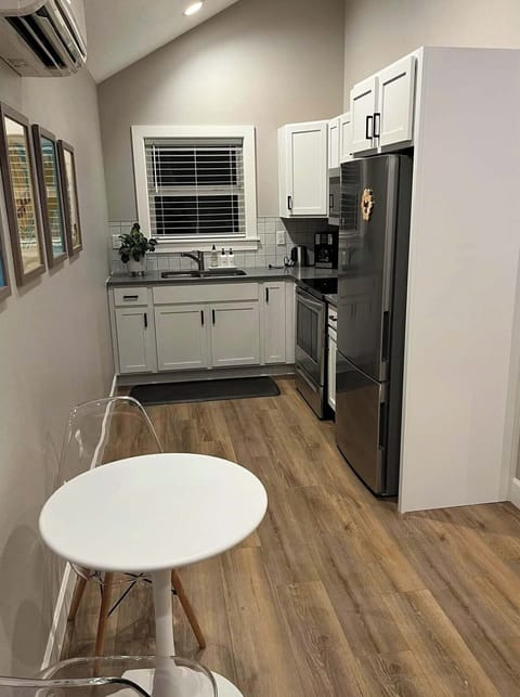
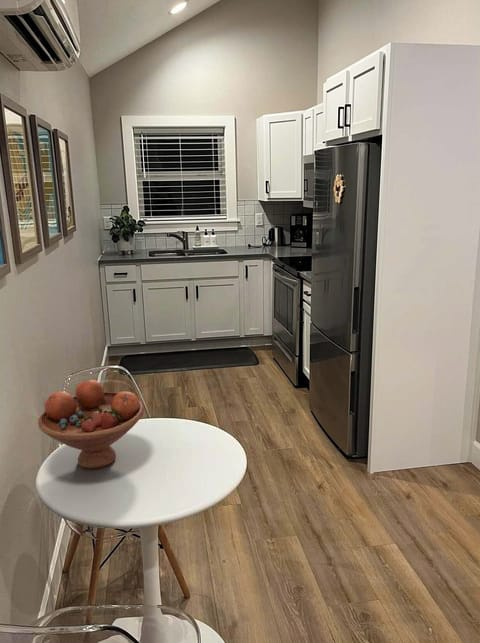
+ fruit bowl (93, 426)
